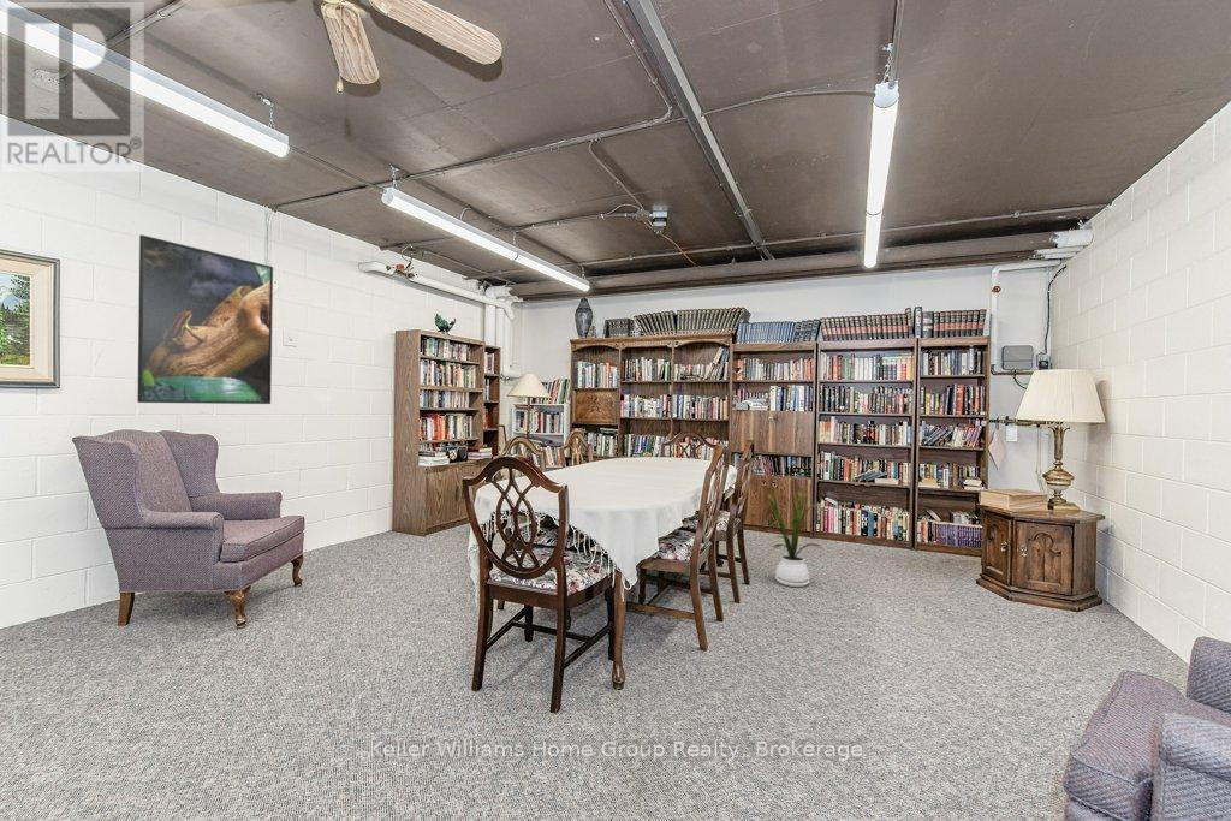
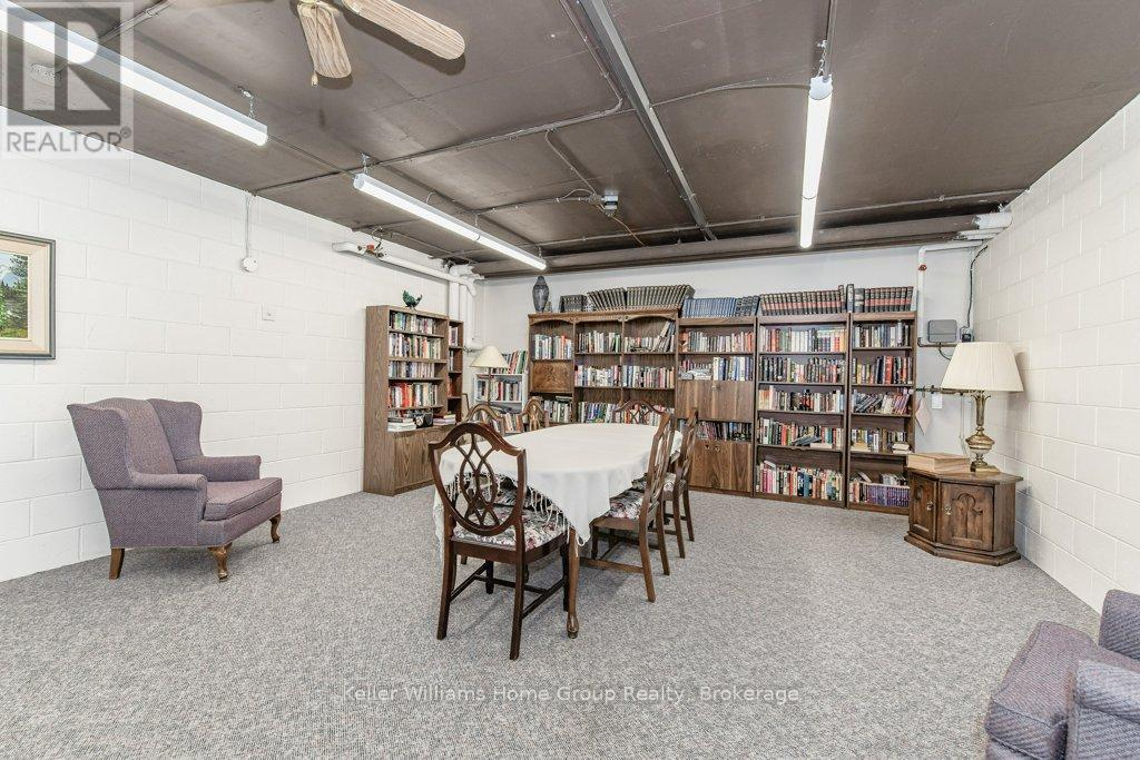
- house plant (789, 531)
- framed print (212, 327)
